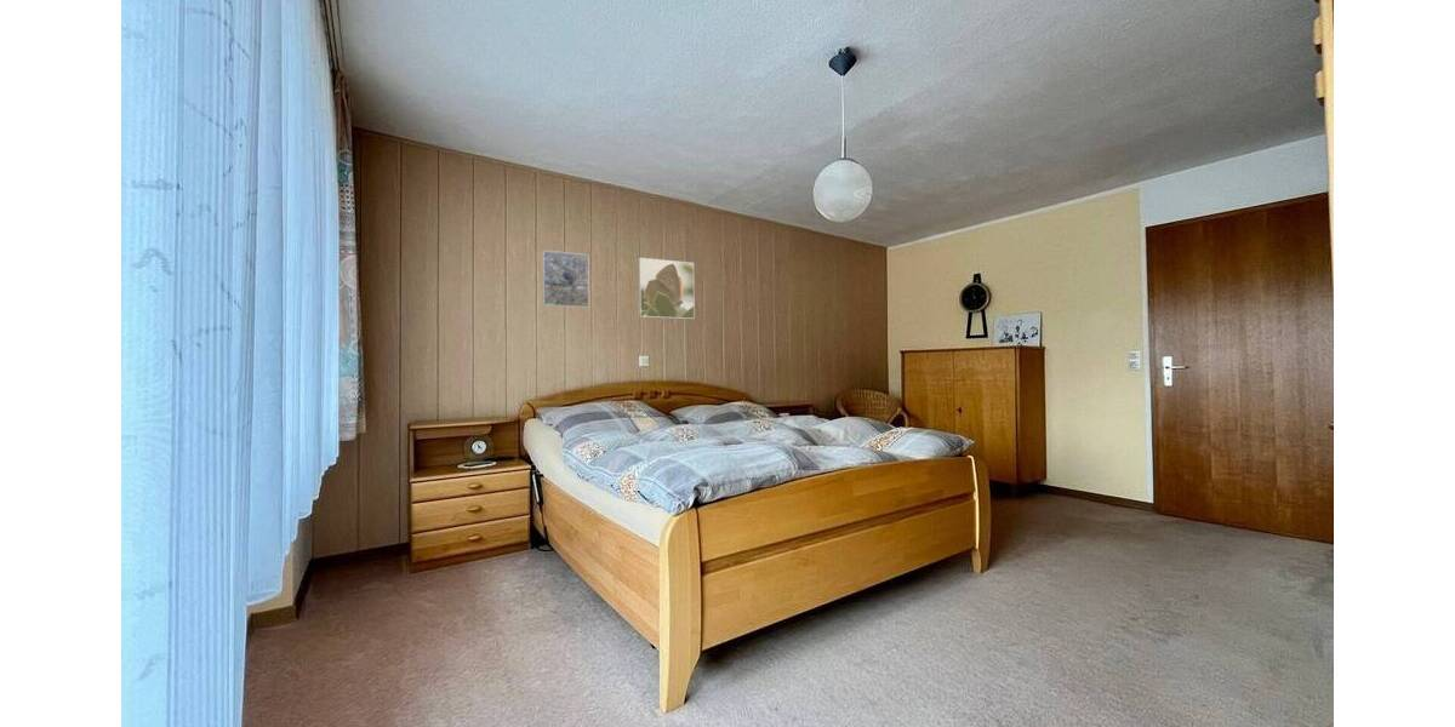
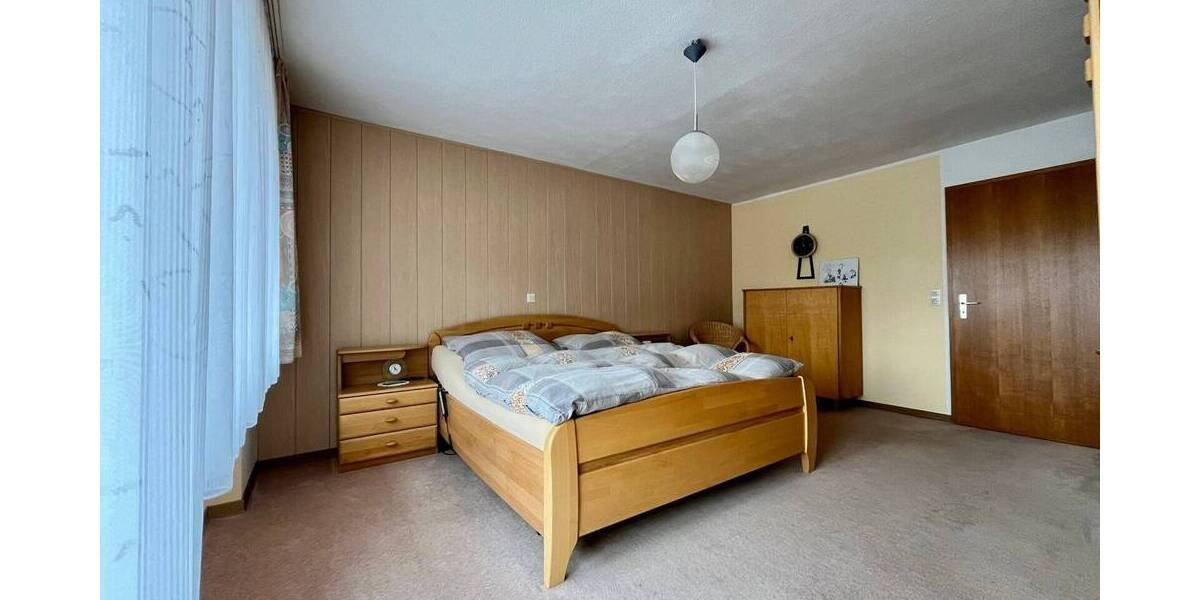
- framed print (565, 279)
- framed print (667, 288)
